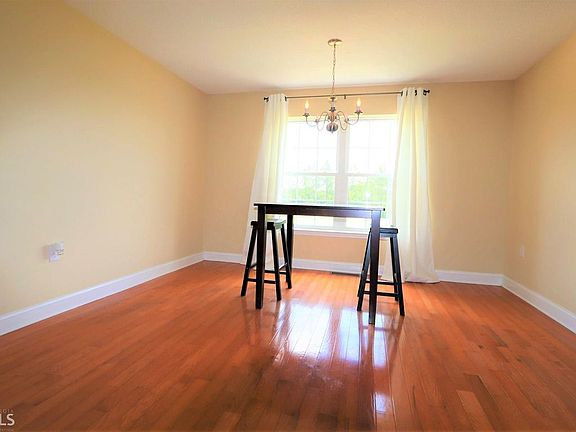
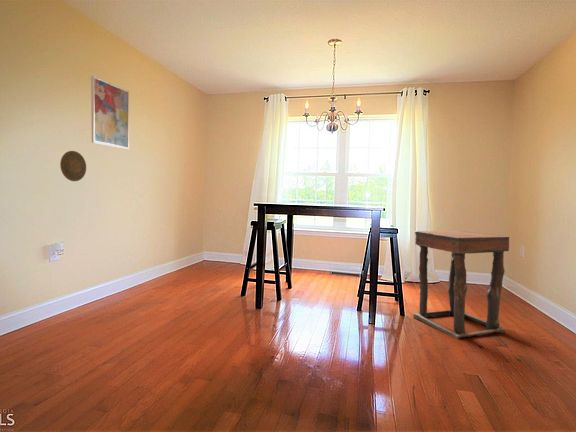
+ side table (458, 279)
+ wall art (111, 115)
+ decorative plate (74, 166)
